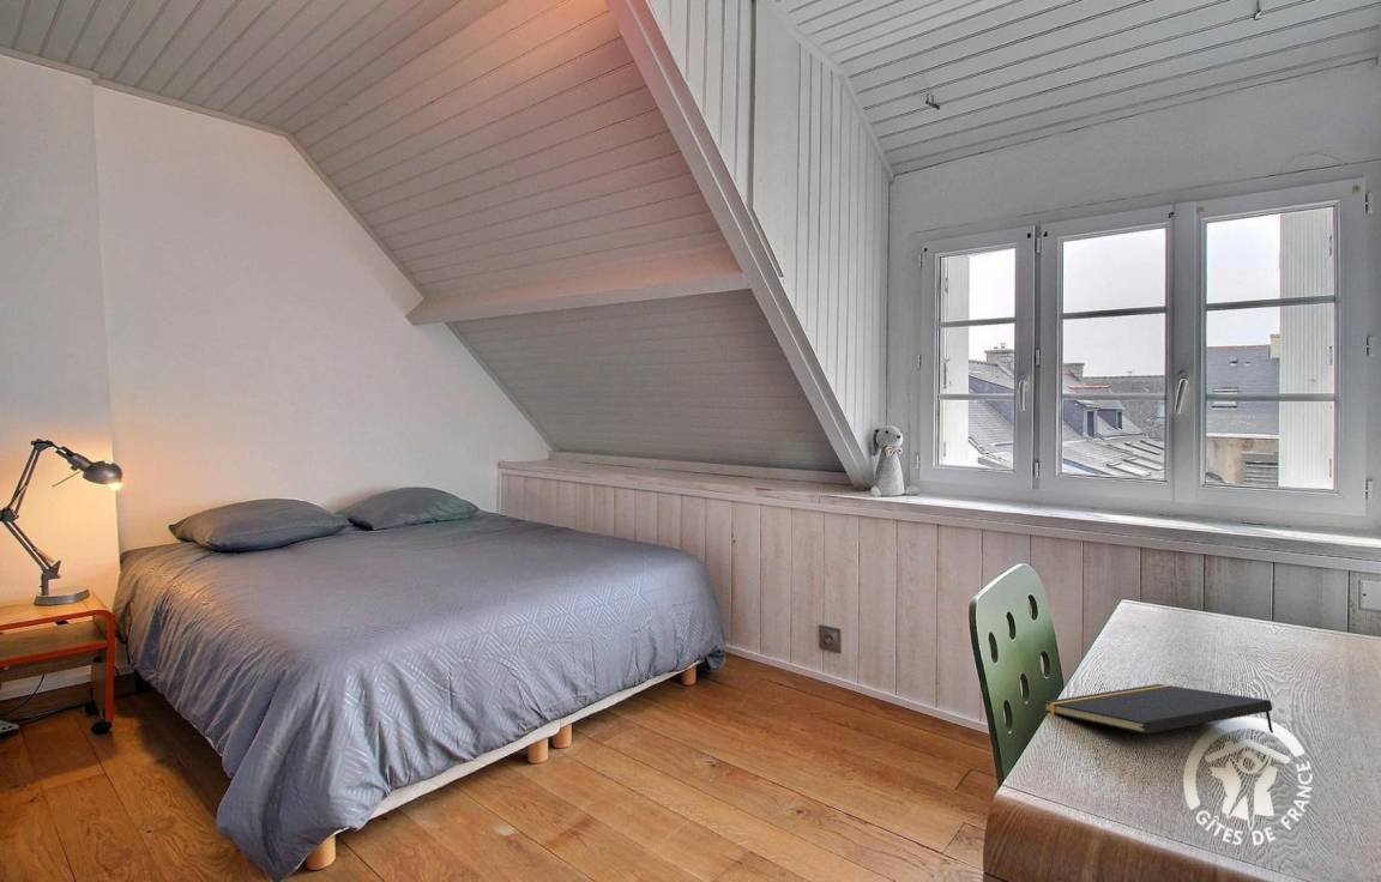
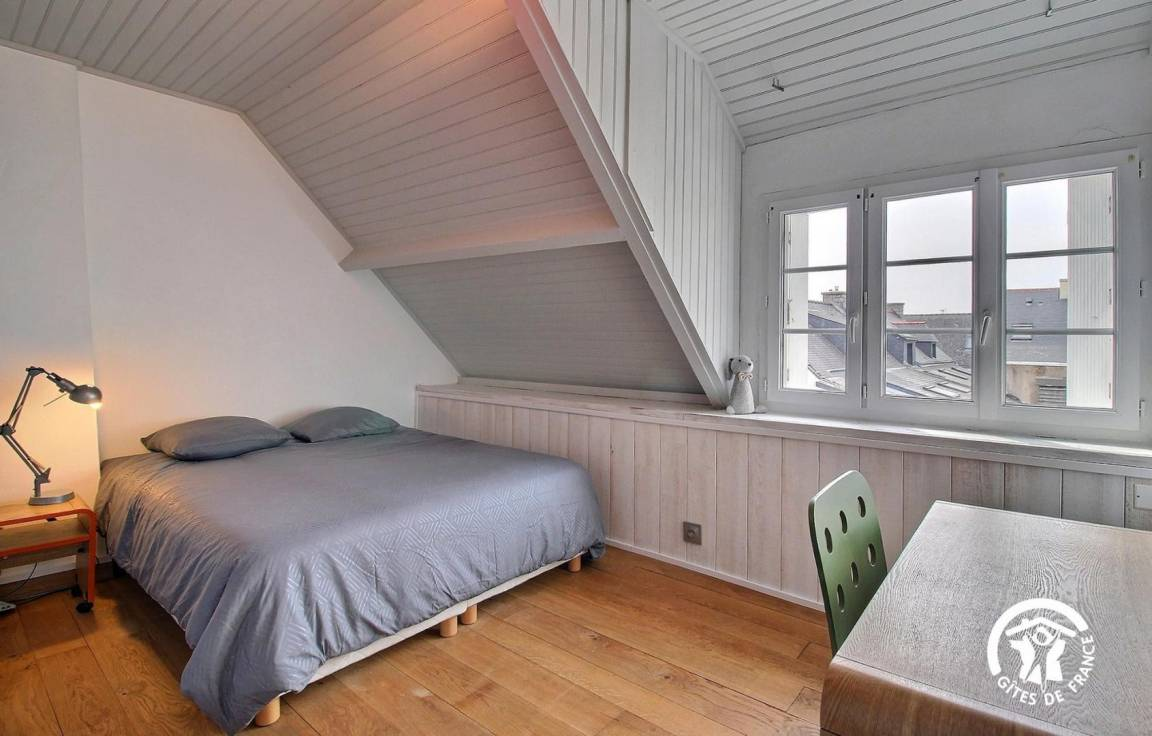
- notepad (1152, 706)
